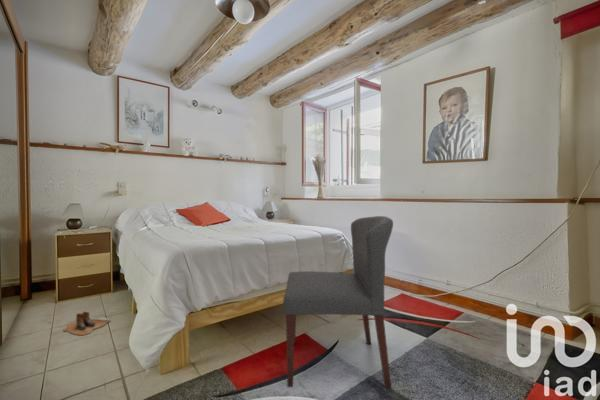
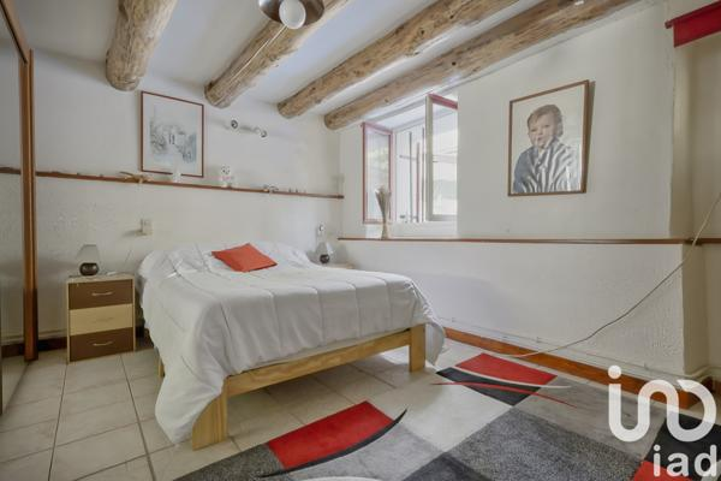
- chair (337, 289)
- boots (86, 319)
